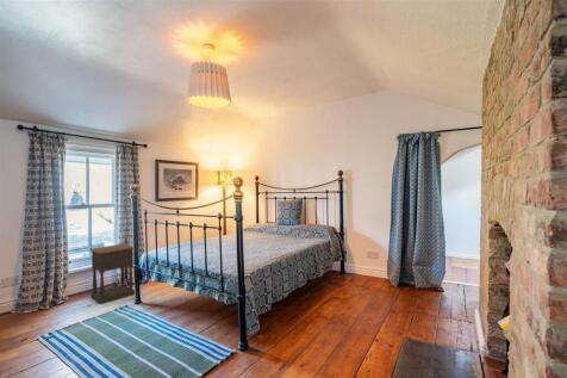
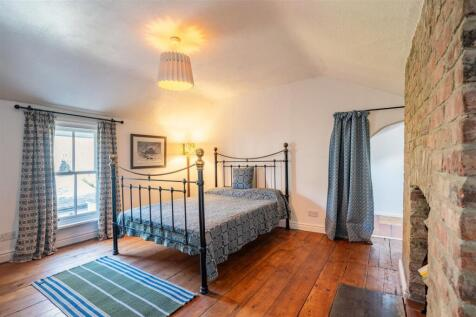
- nightstand (112, 268)
